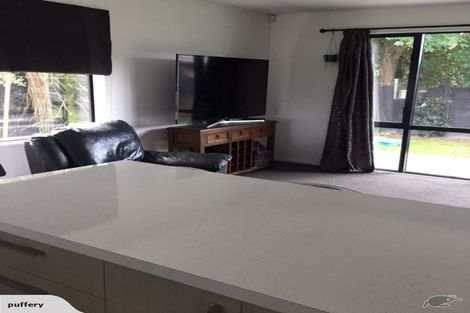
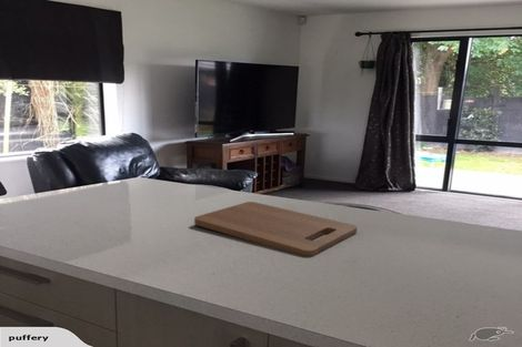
+ cutting board (274, 224)
